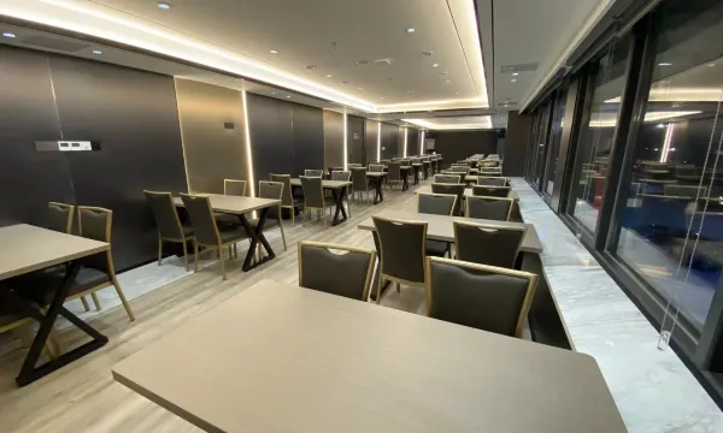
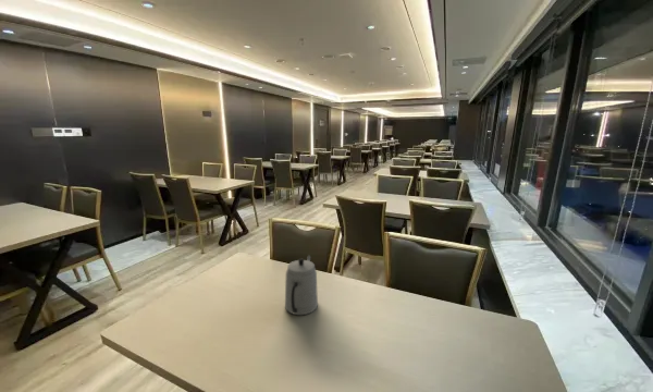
+ teapot (301, 281)
